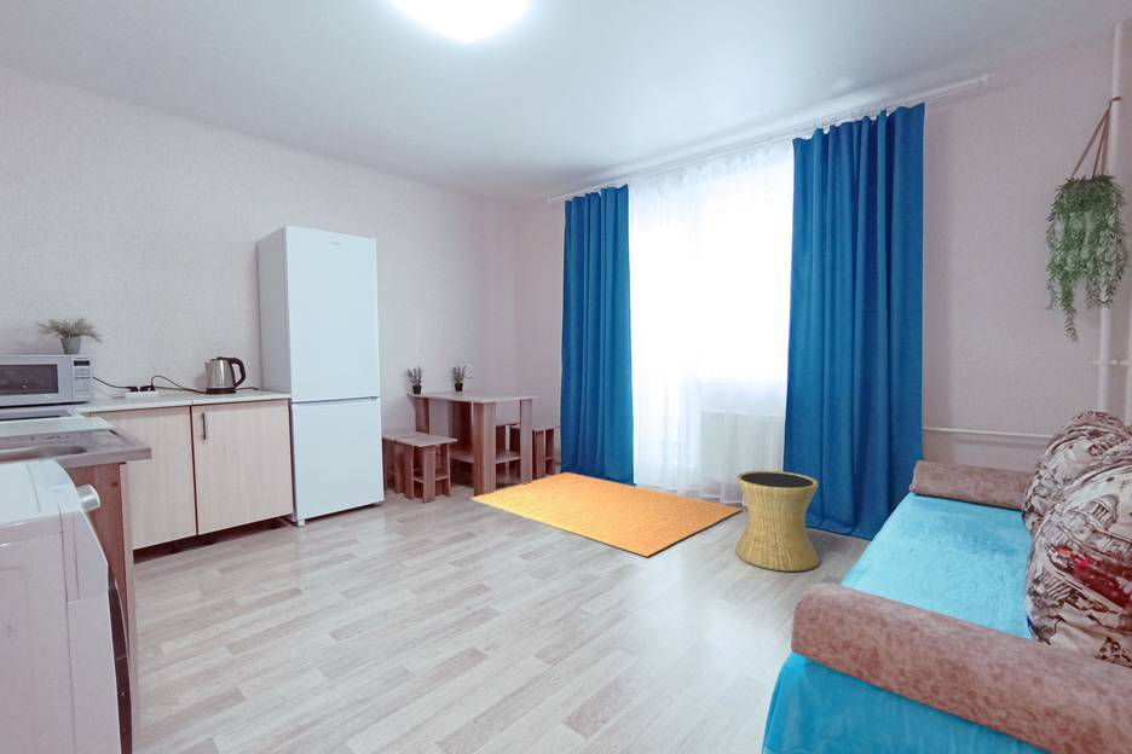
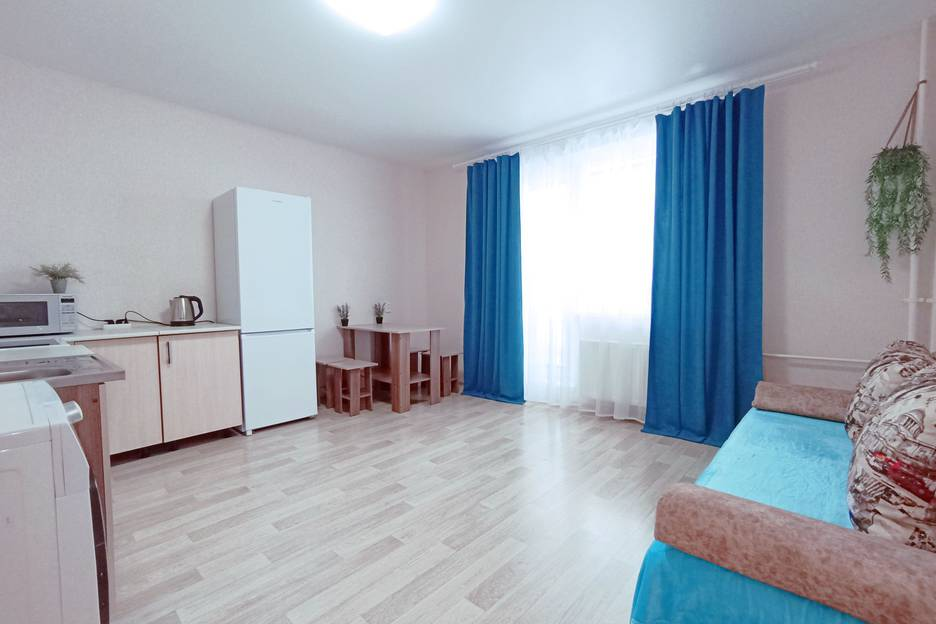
- rug (594, 501)
- side table (775, 517)
